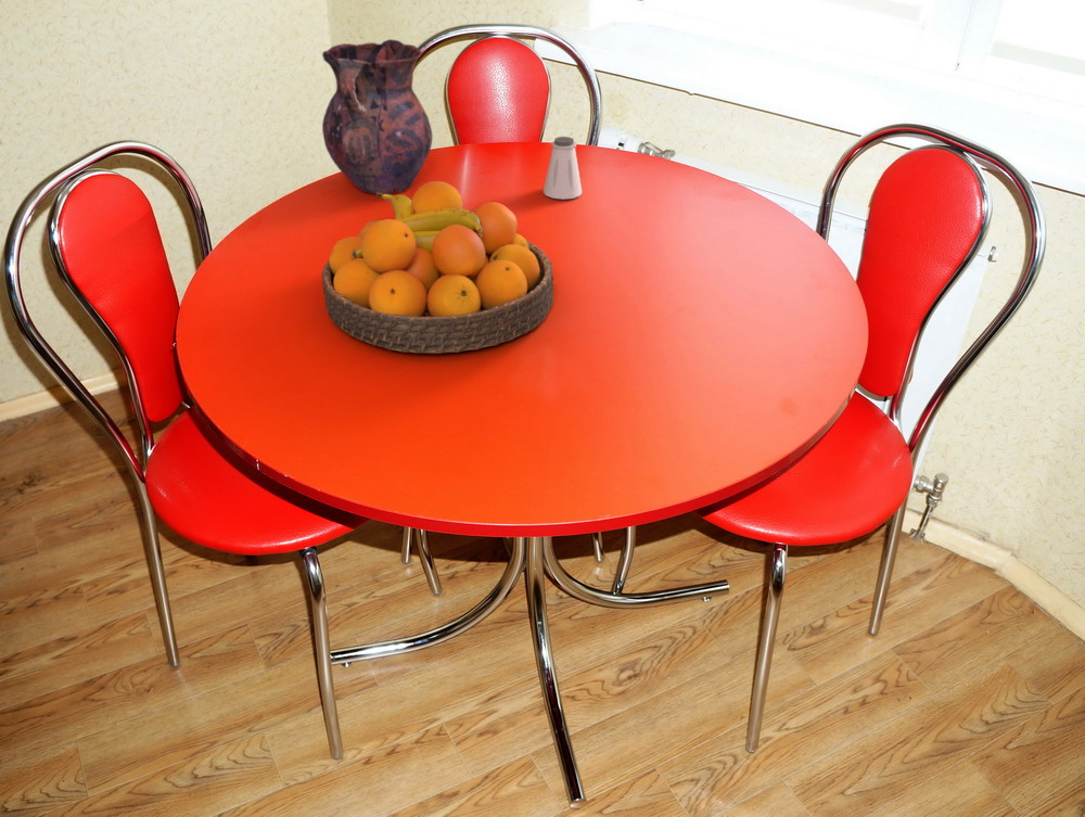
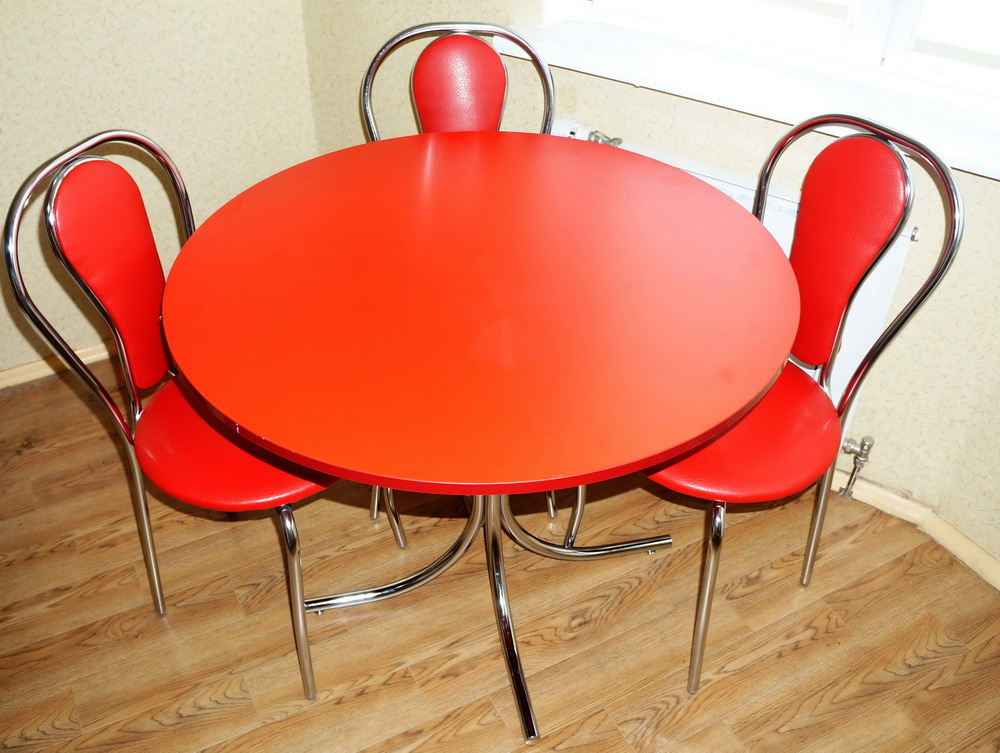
- vase (375, 119)
- saltshaker (563, 166)
- fruit bowl (437, 252)
